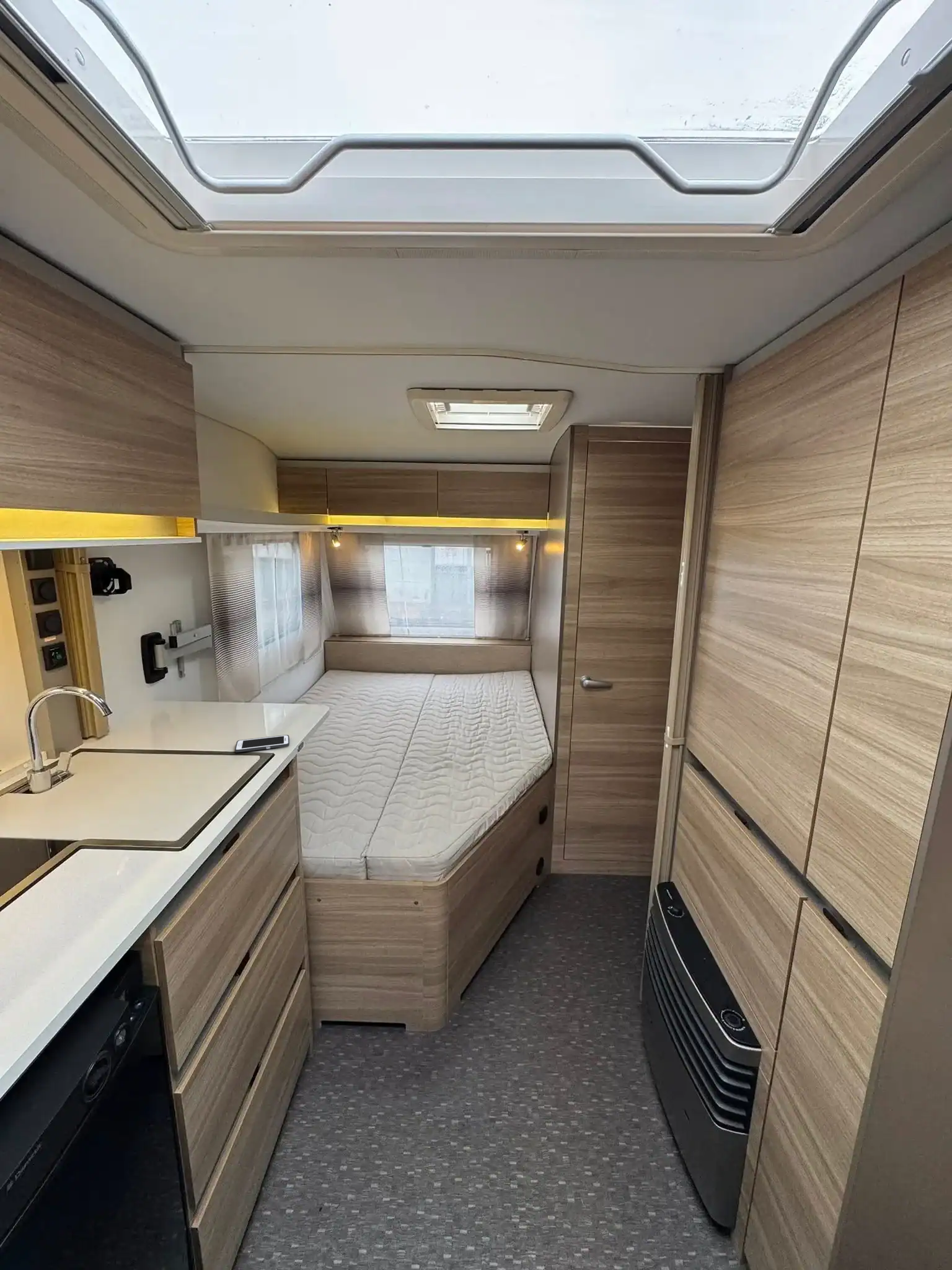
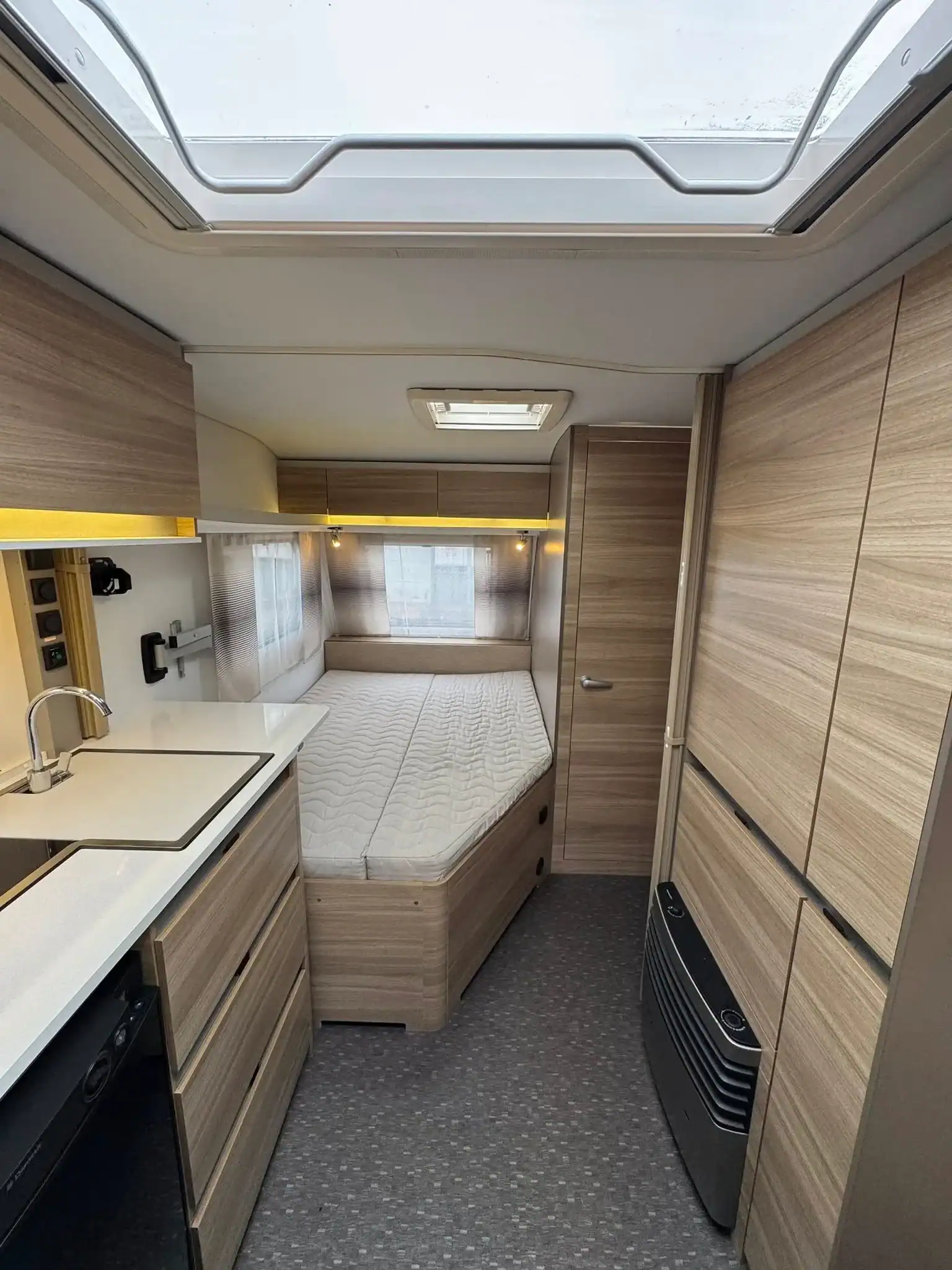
- cell phone (263, 744)
